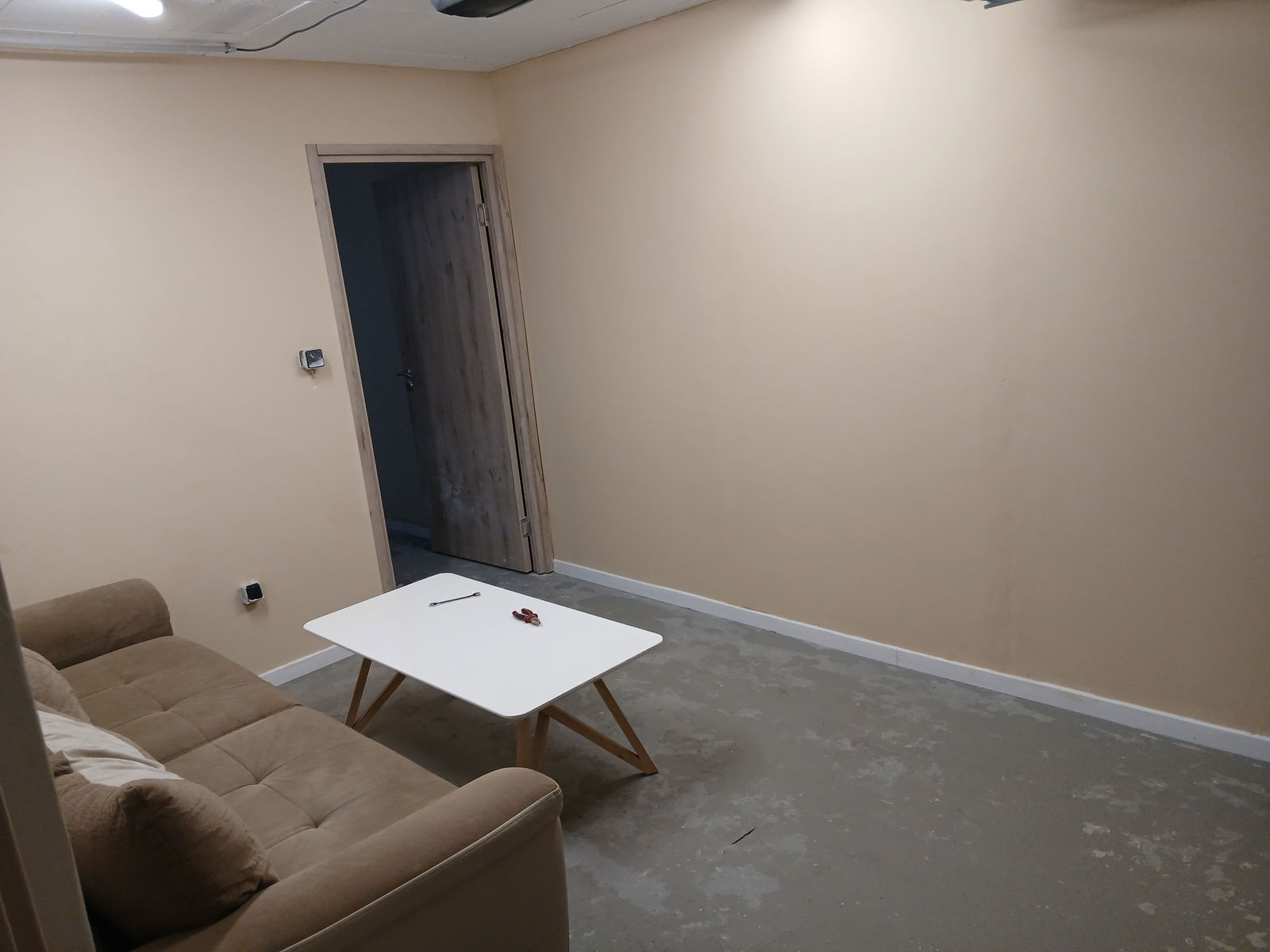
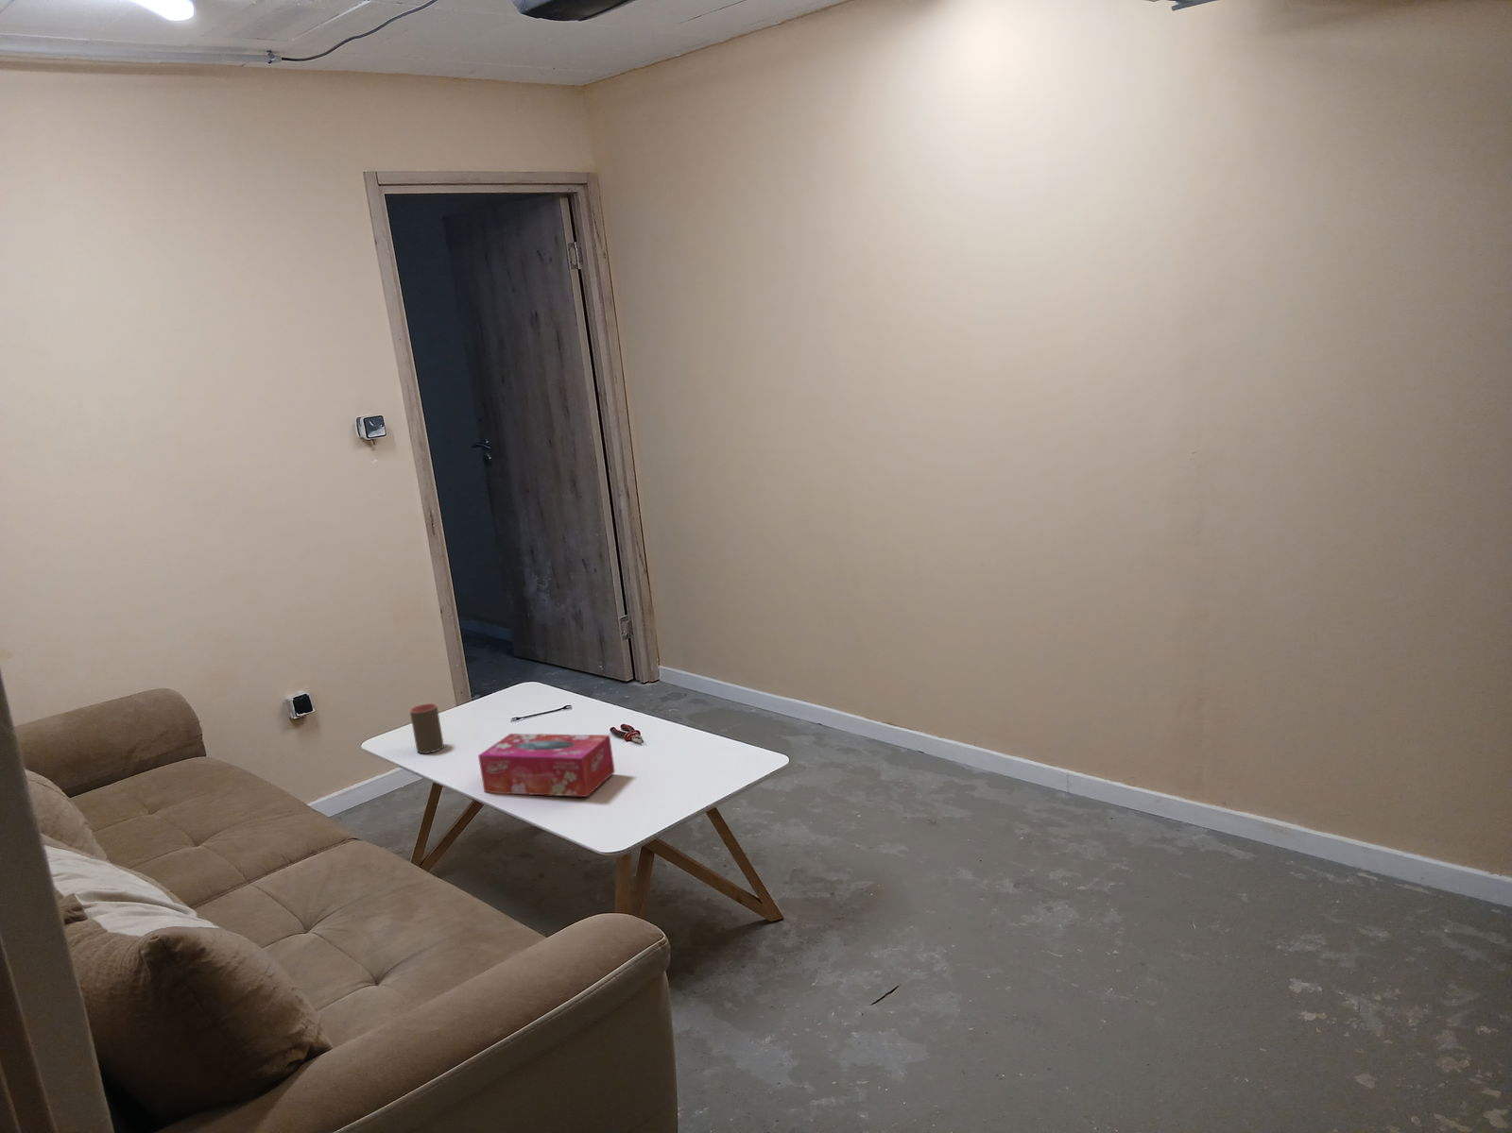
+ tissue box (548, 764)
+ cup (426, 728)
